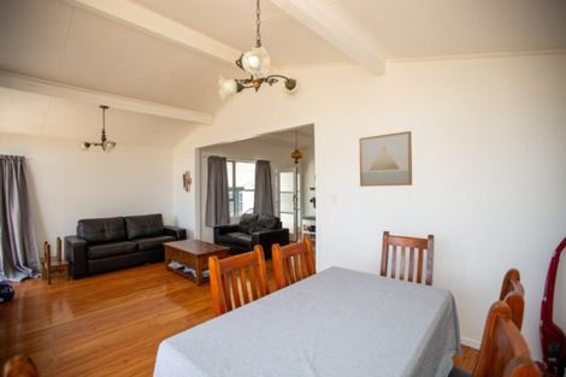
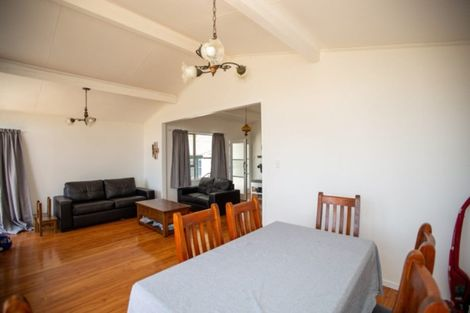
- wall art (384, 160)
